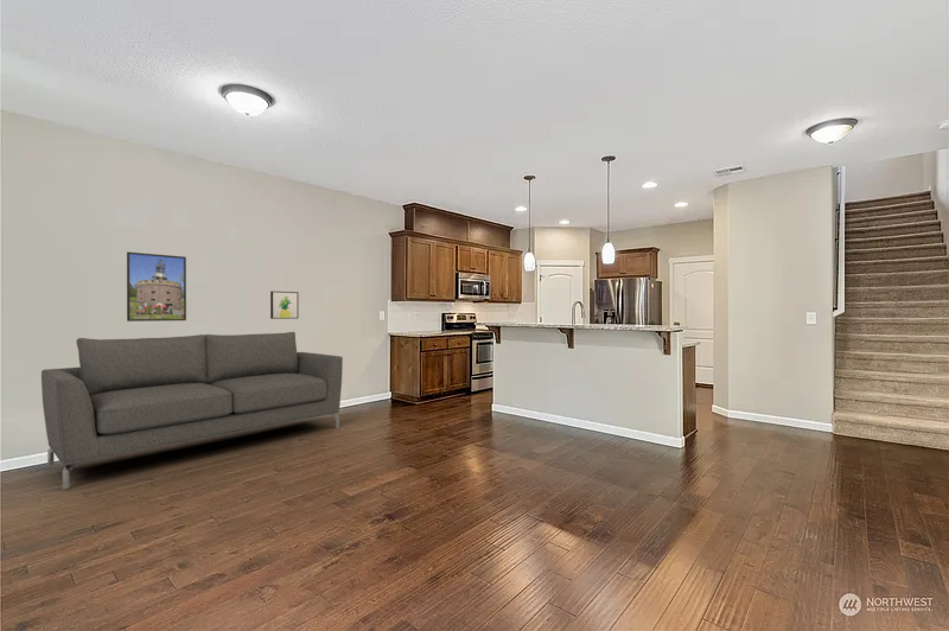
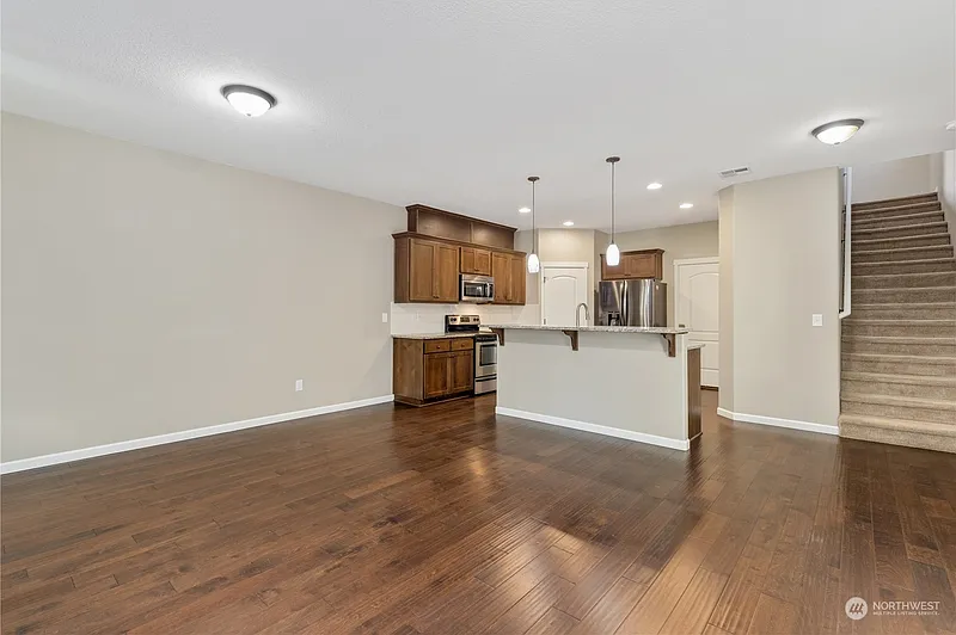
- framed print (157, 287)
- wall art (285, 305)
- sofa (212, 389)
